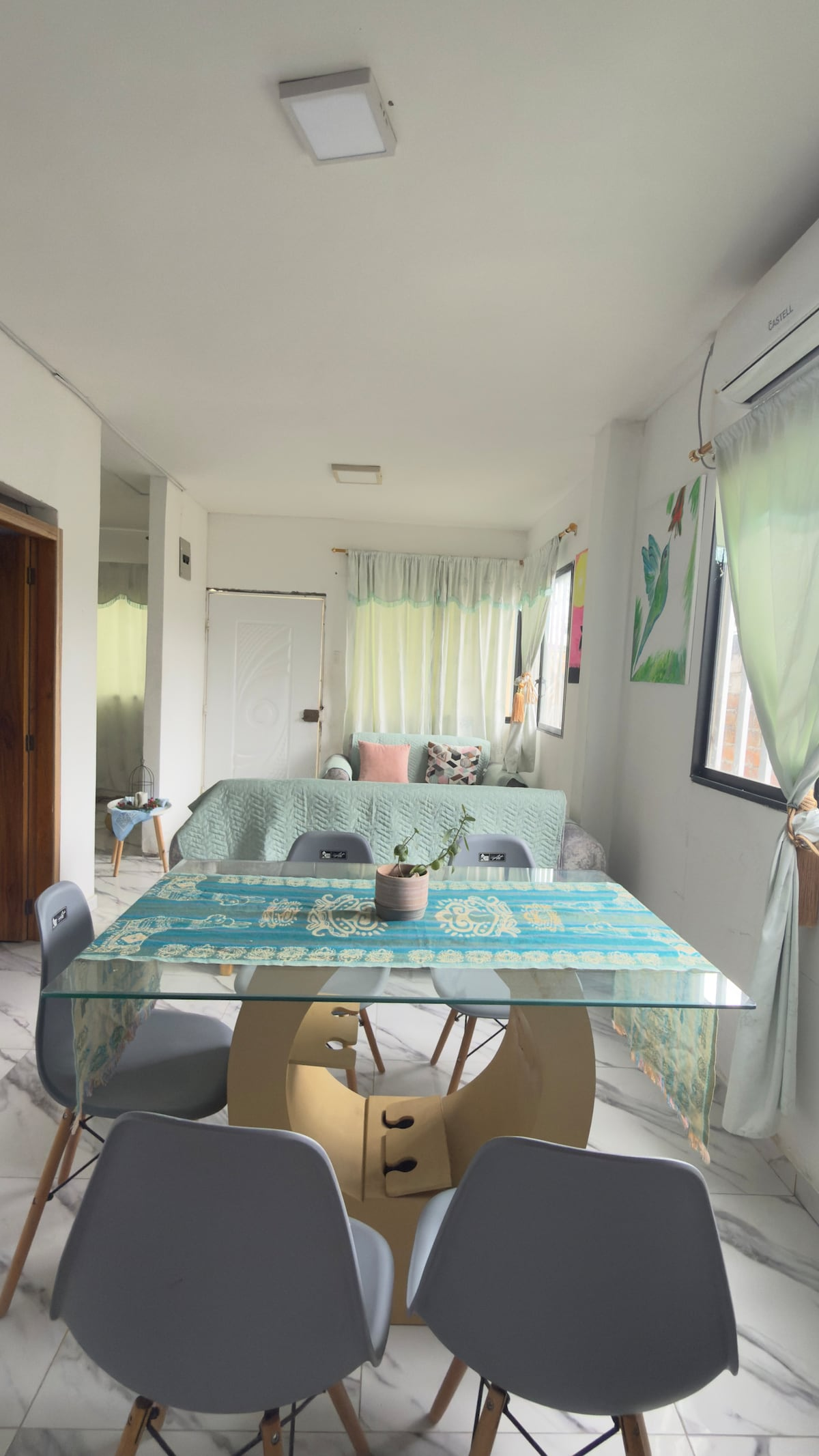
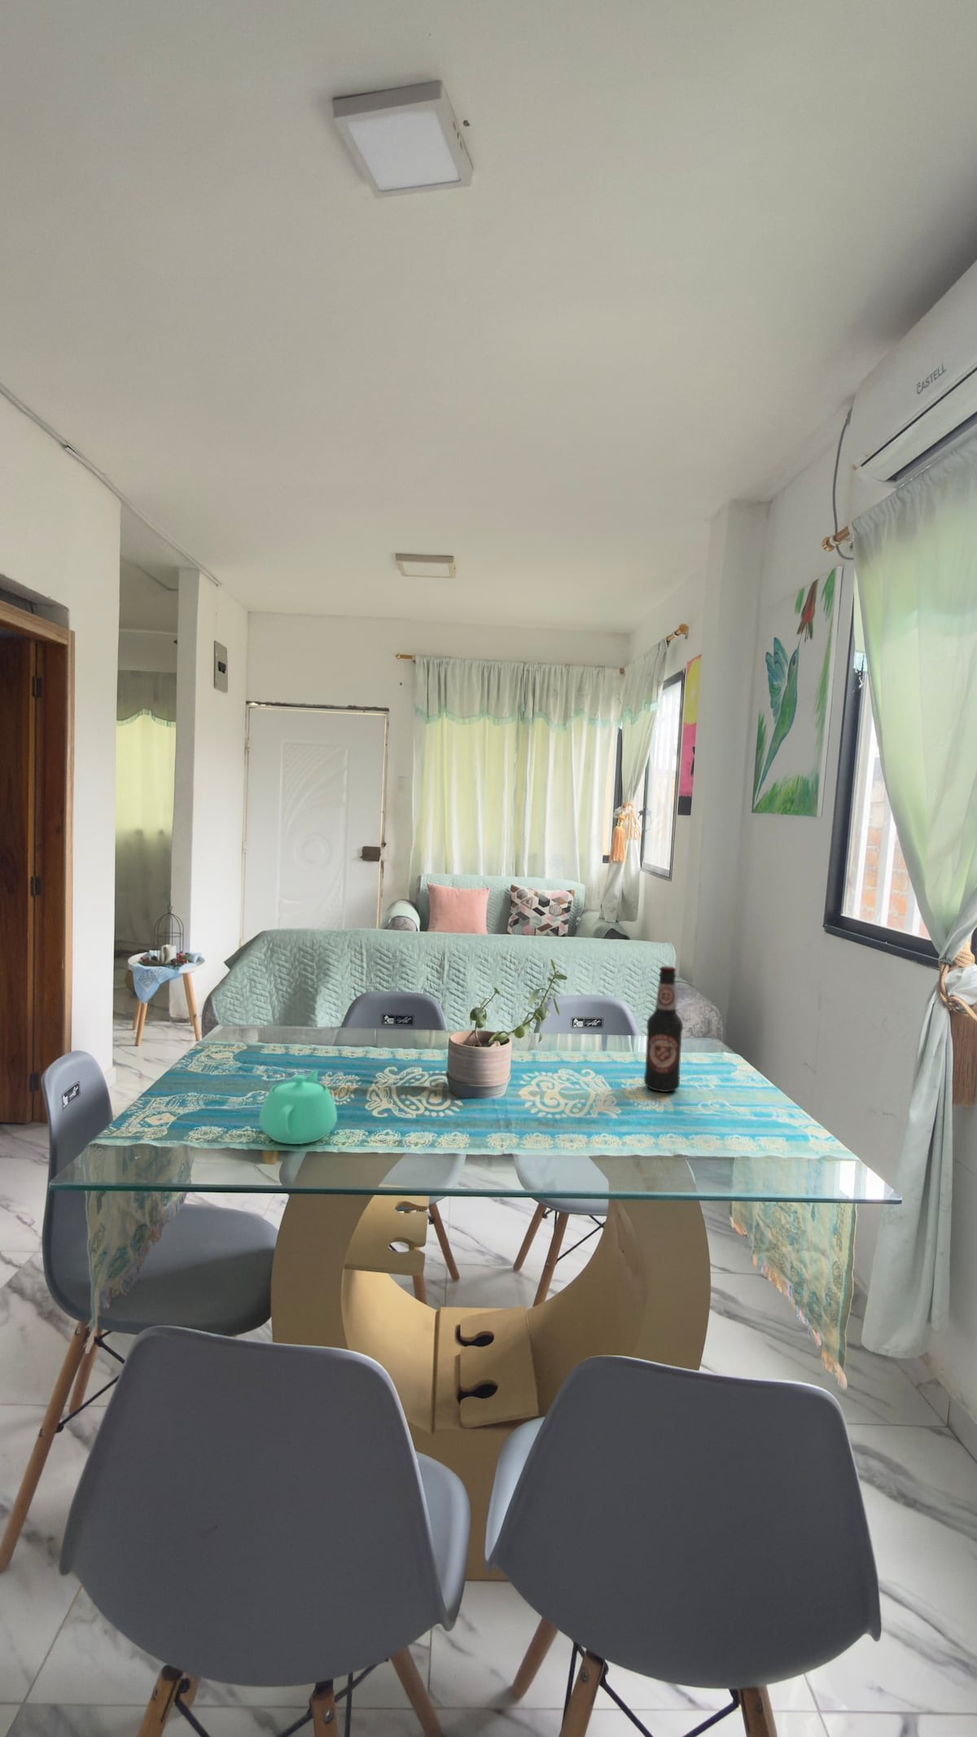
+ bottle (664, 1027)
+ teapot (299, 1105)
